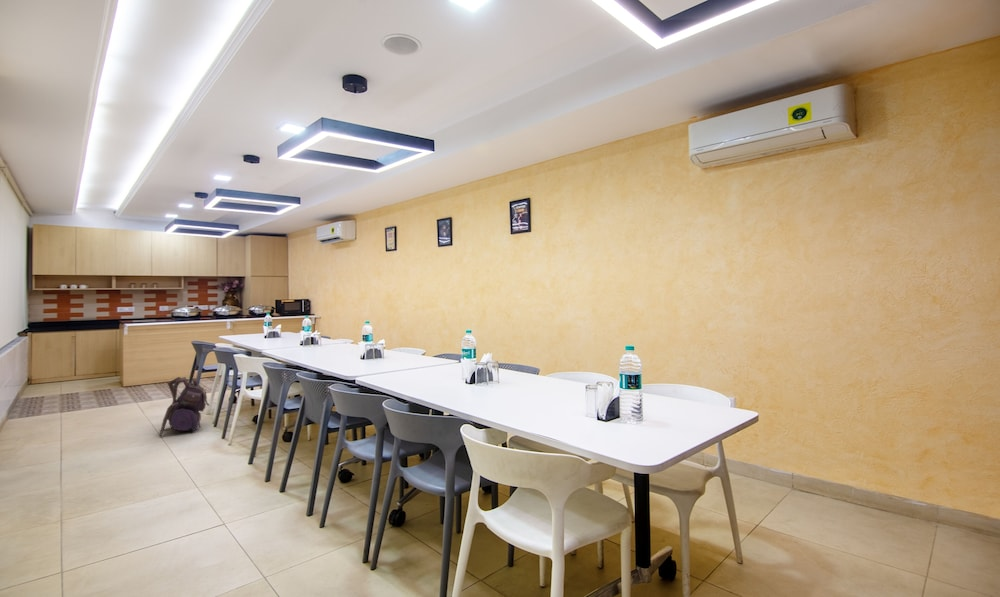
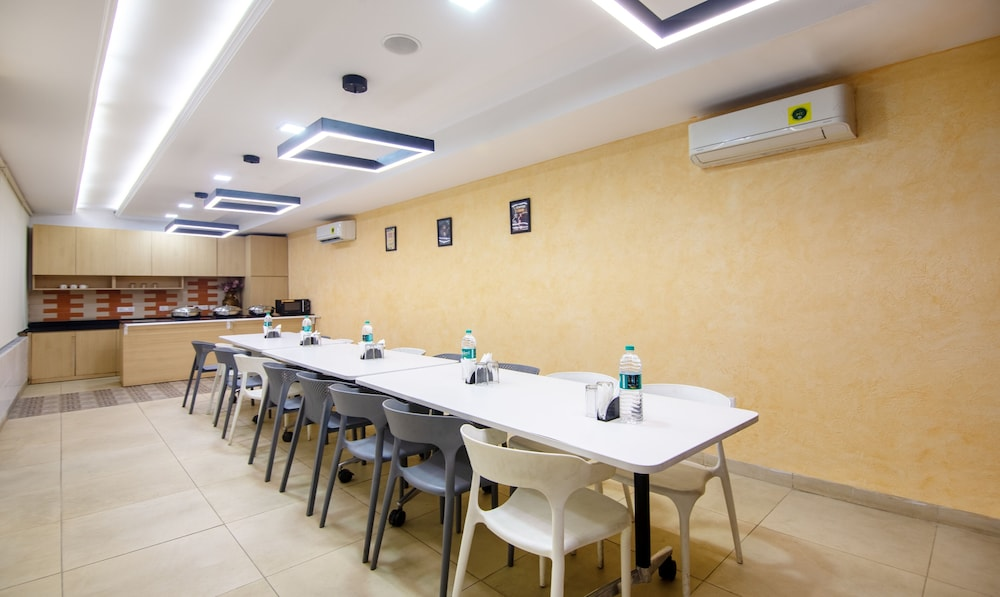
- backpack (185, 402)
